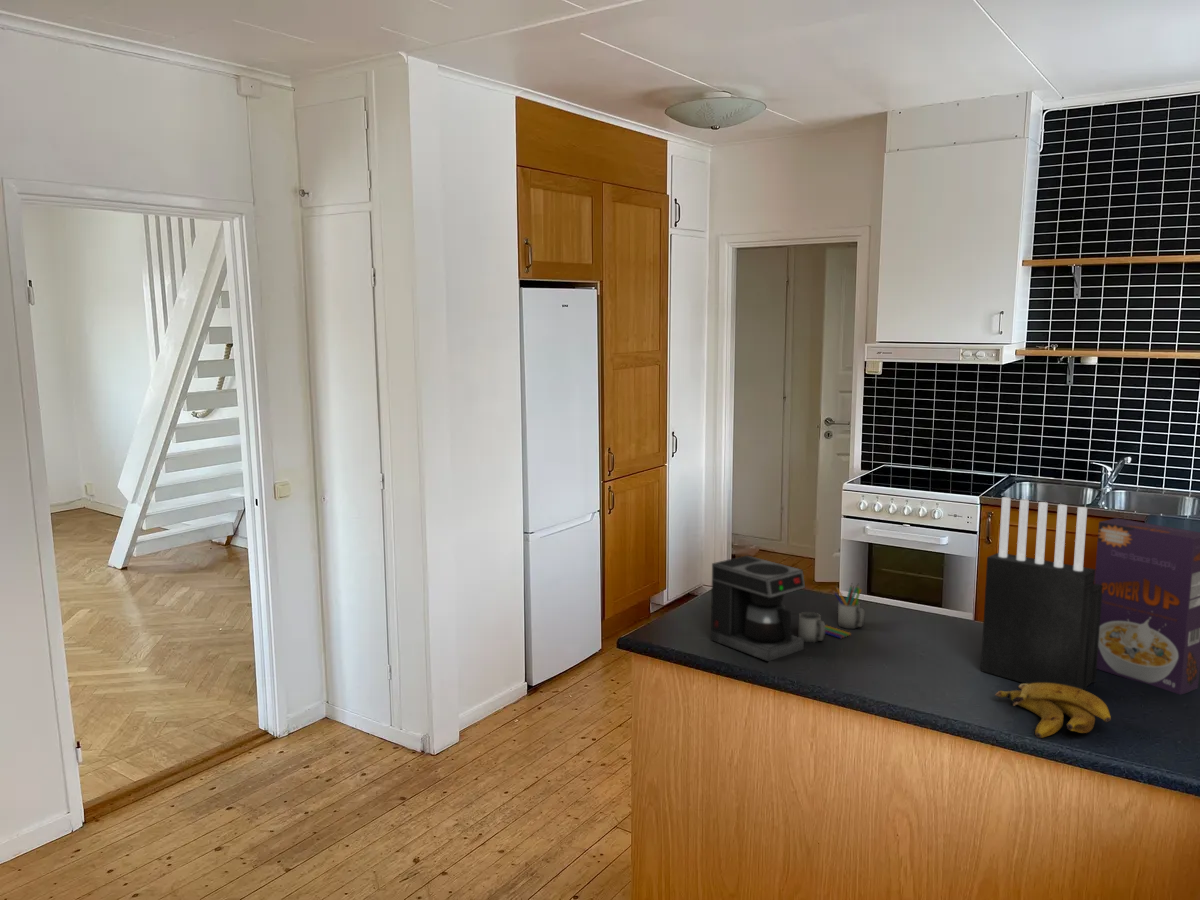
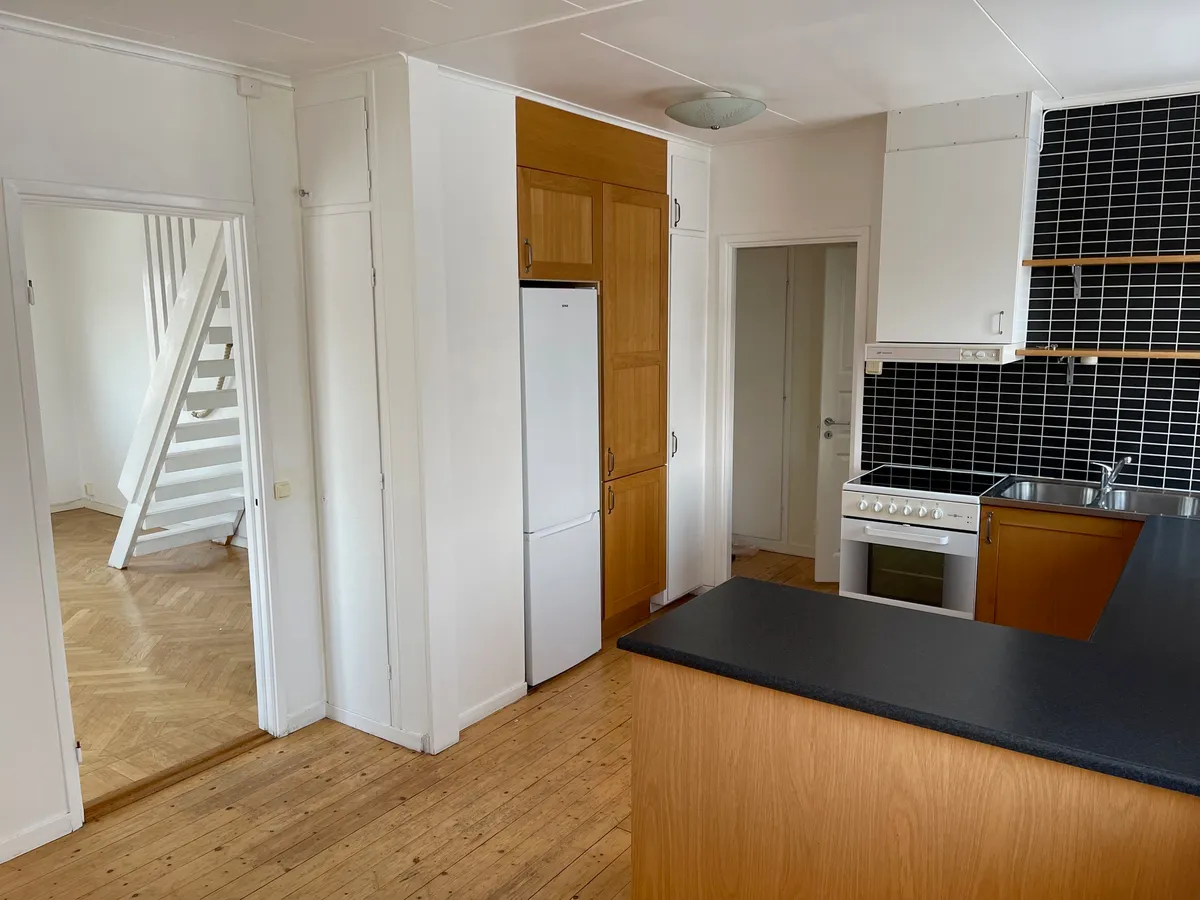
- coffee maker (792, 591)
- cereal box (1147, 603)
- knife block (1045, 588)
- banana (1048, 706)
